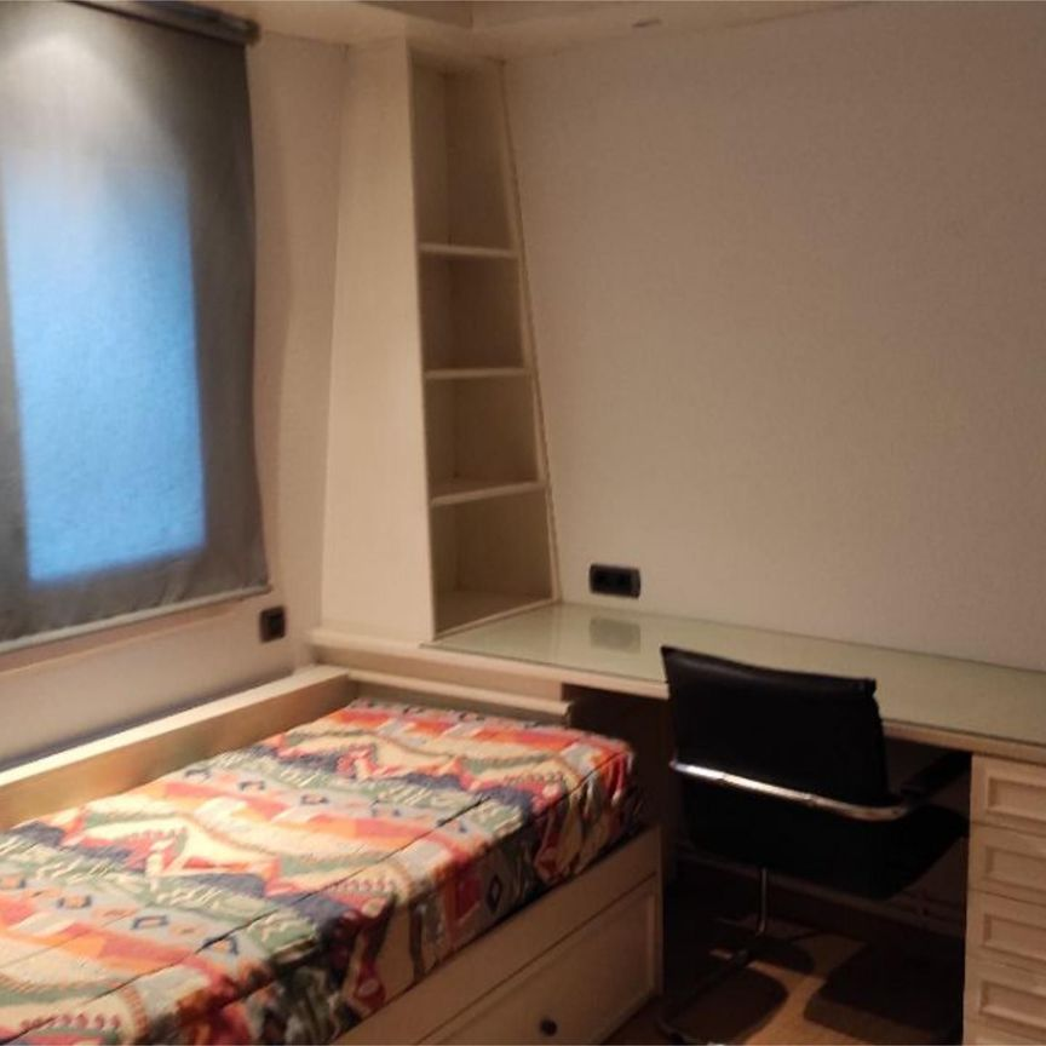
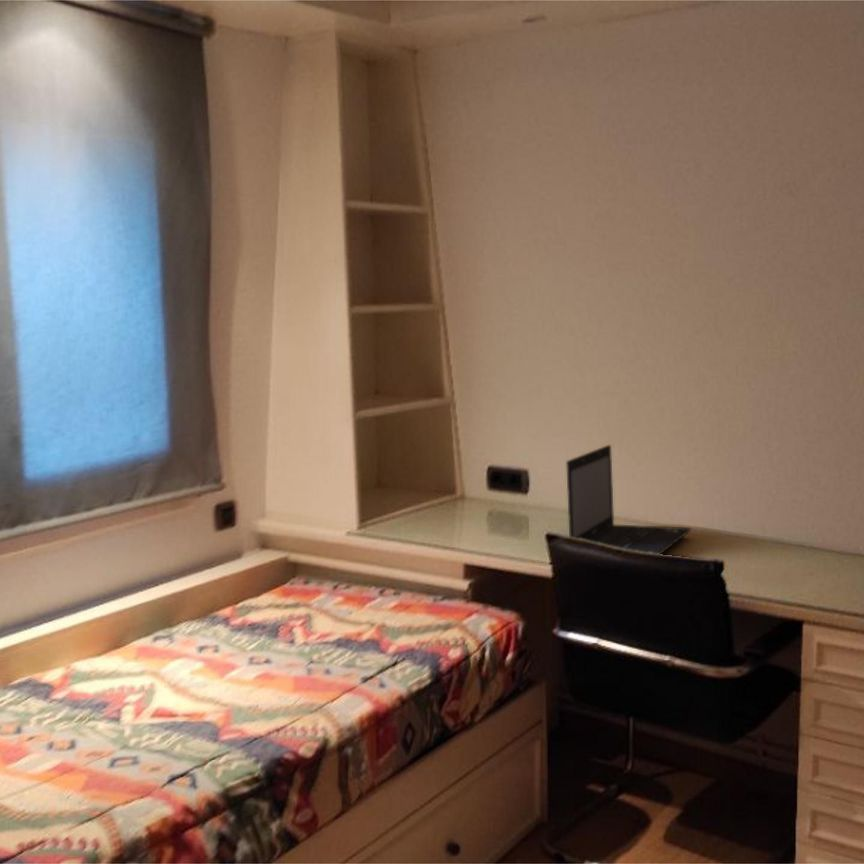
+ laptop (612, 499)
